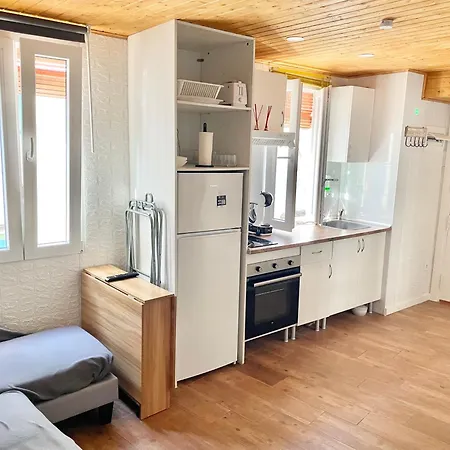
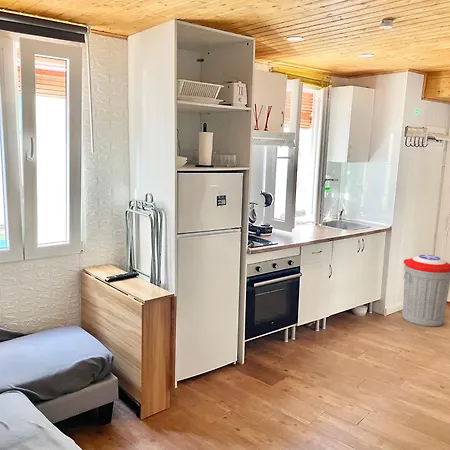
+ trash can (425, 288)
